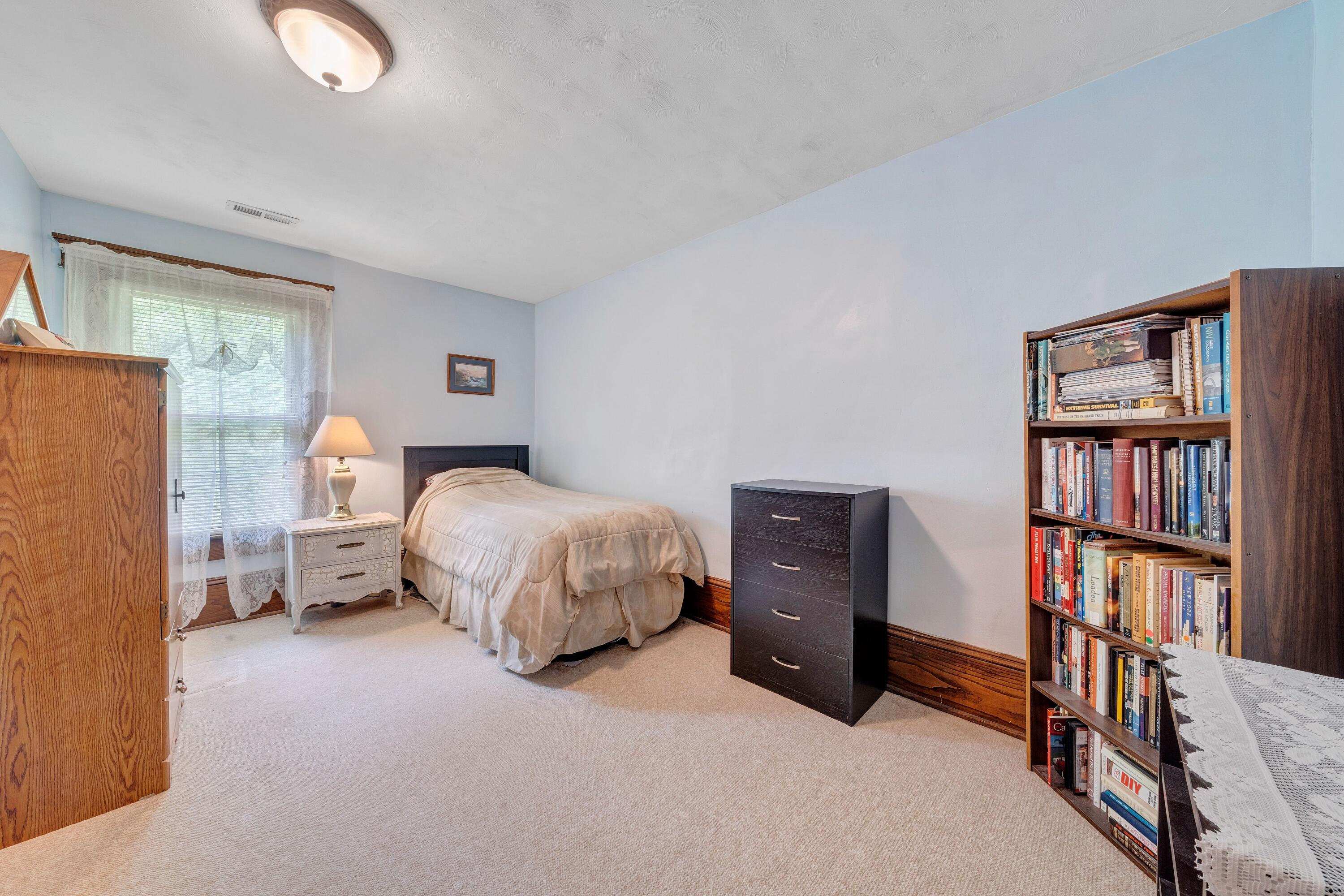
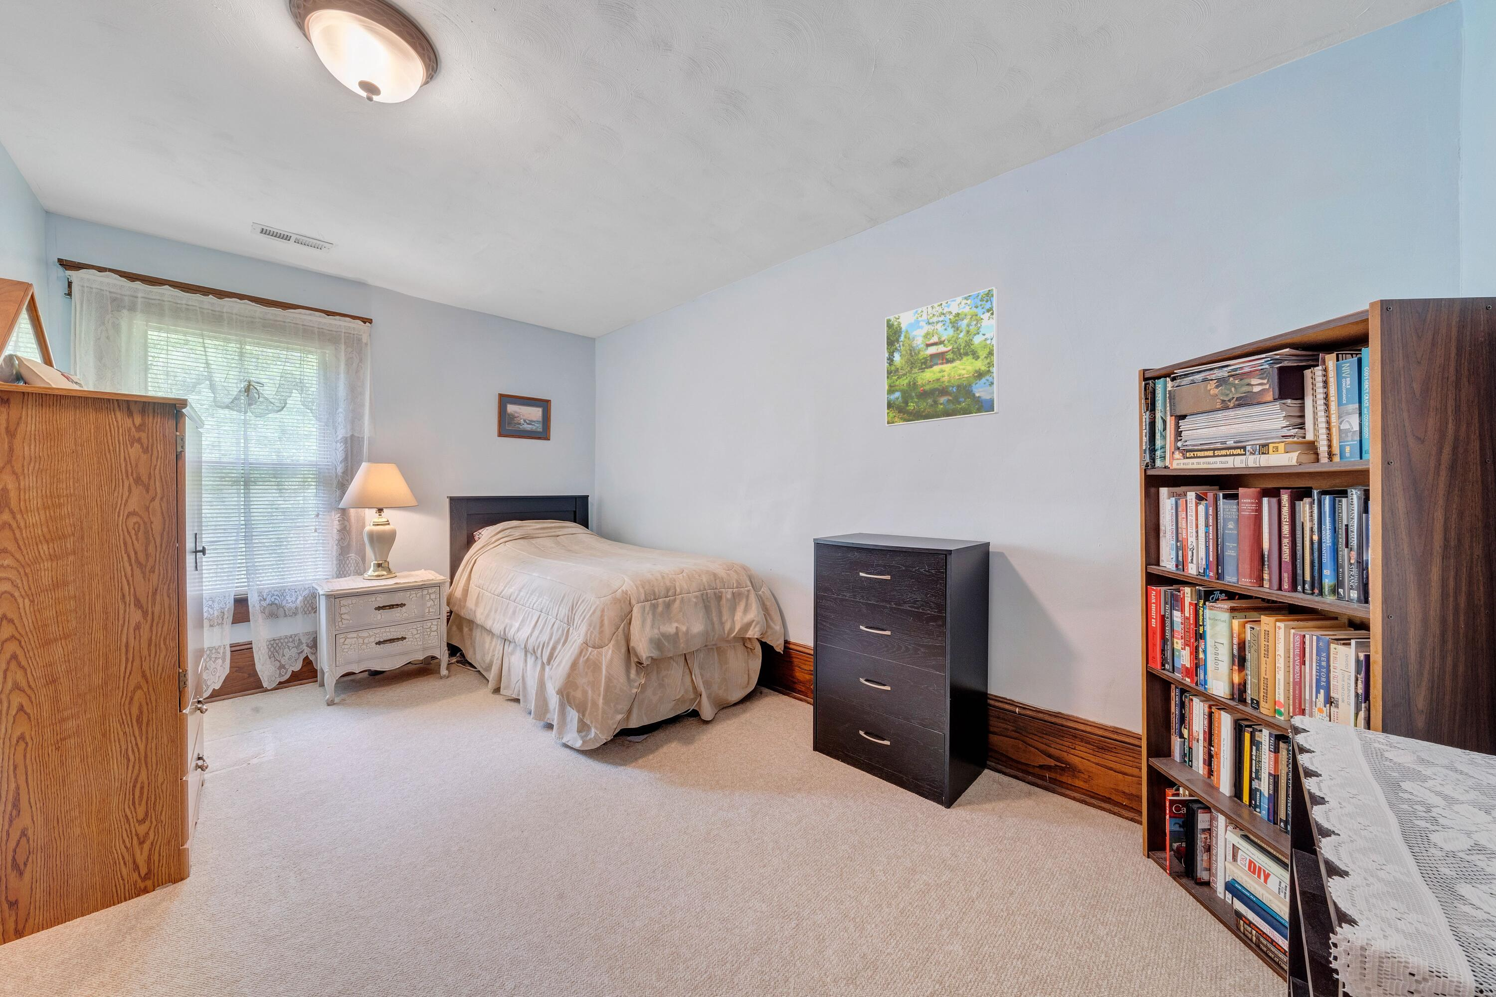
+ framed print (937, 362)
